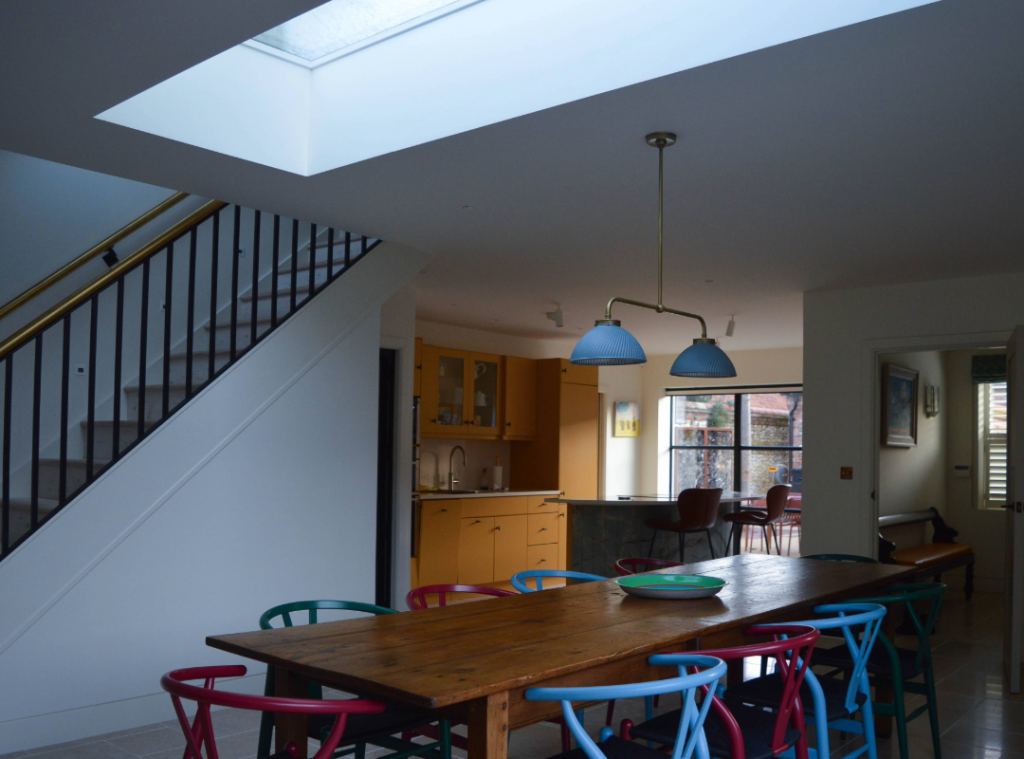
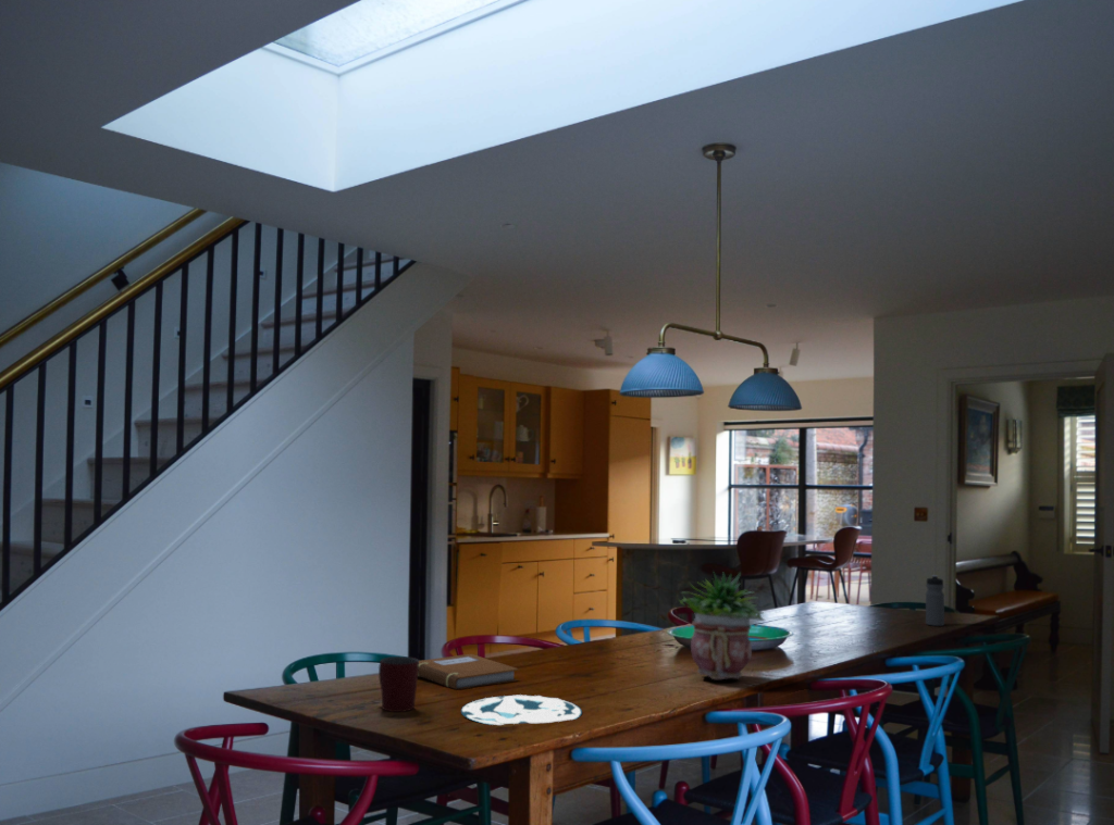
+ mug (395, 683)
+ notebook (461, 671)
+ water bottle (934, 599)
+ potted plant (720, 623)
+ plate (521, 704)
